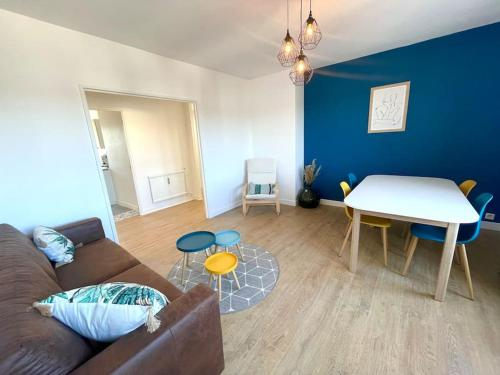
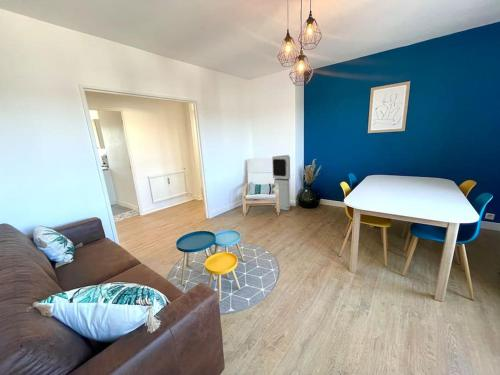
+ air purifier (284, 182)
